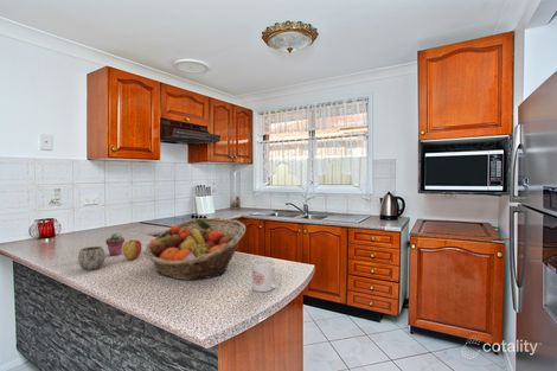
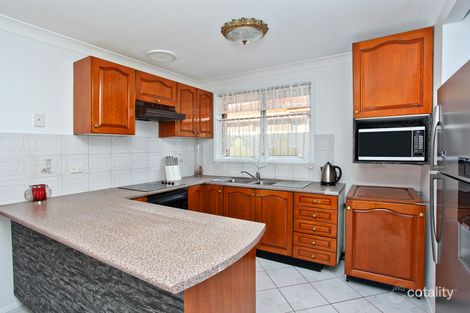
- potted succulent (115, 243)
- mug (267, 275)
- fruit basket (196, 245)
- apple (132, 249)
- mug (90, 257)
